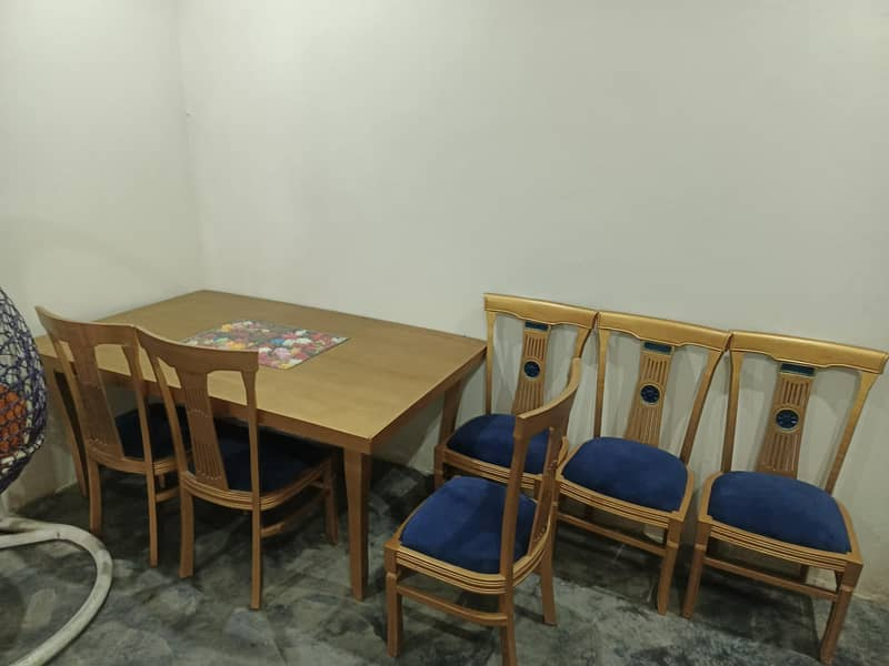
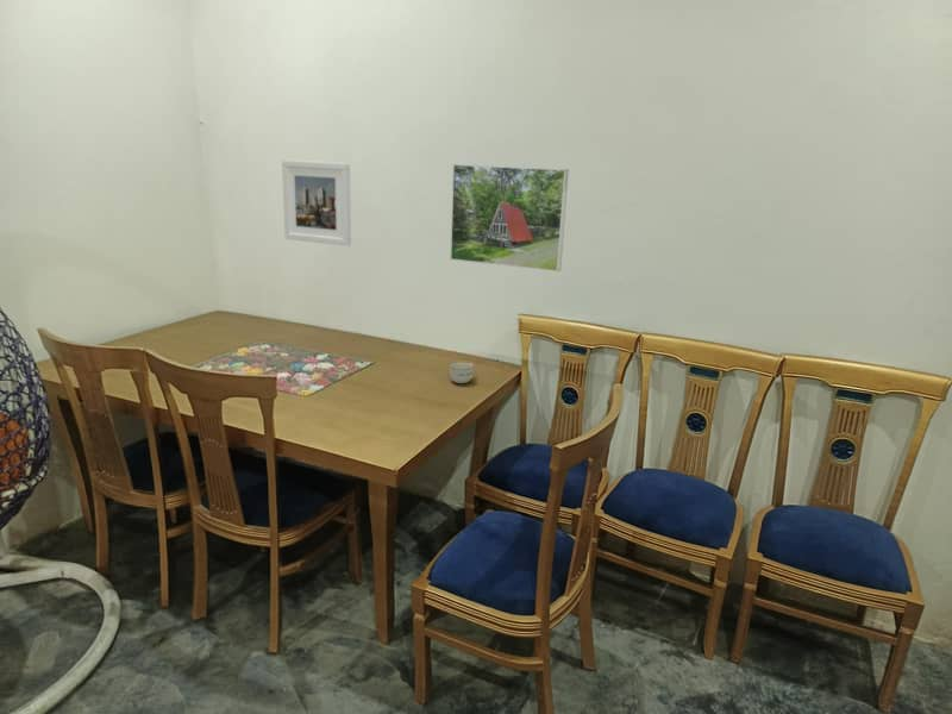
+ cup (463, 372)
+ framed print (315, 202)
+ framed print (506, 217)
